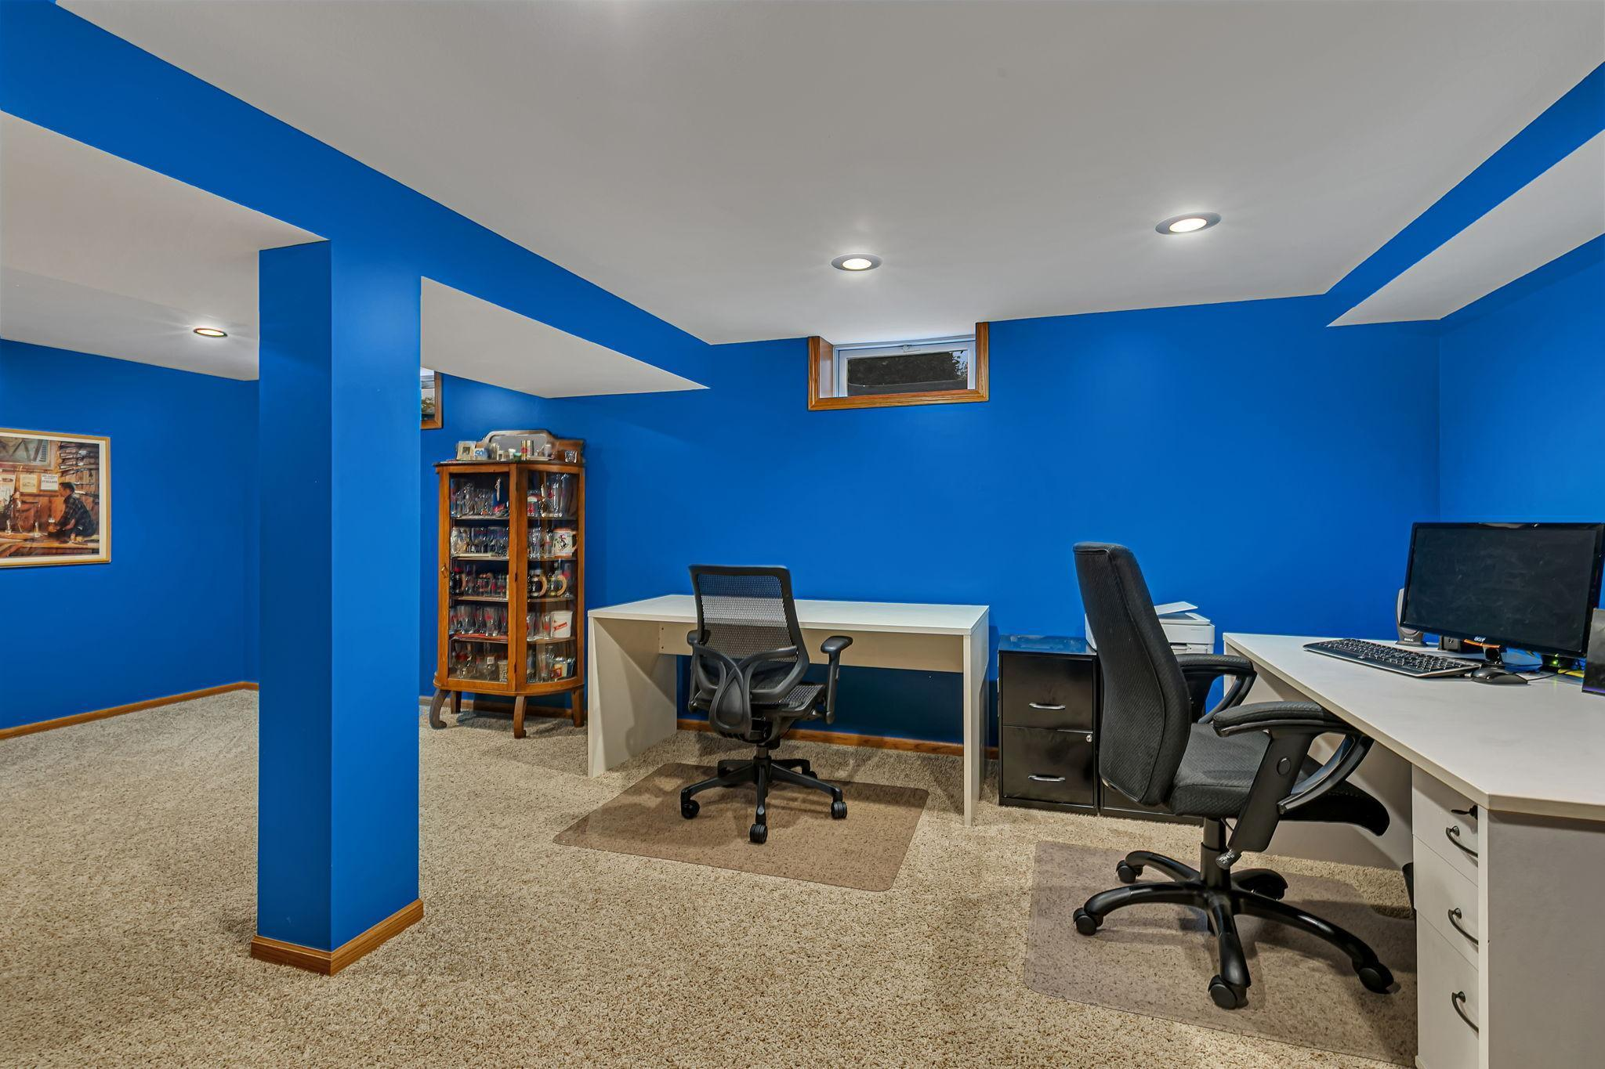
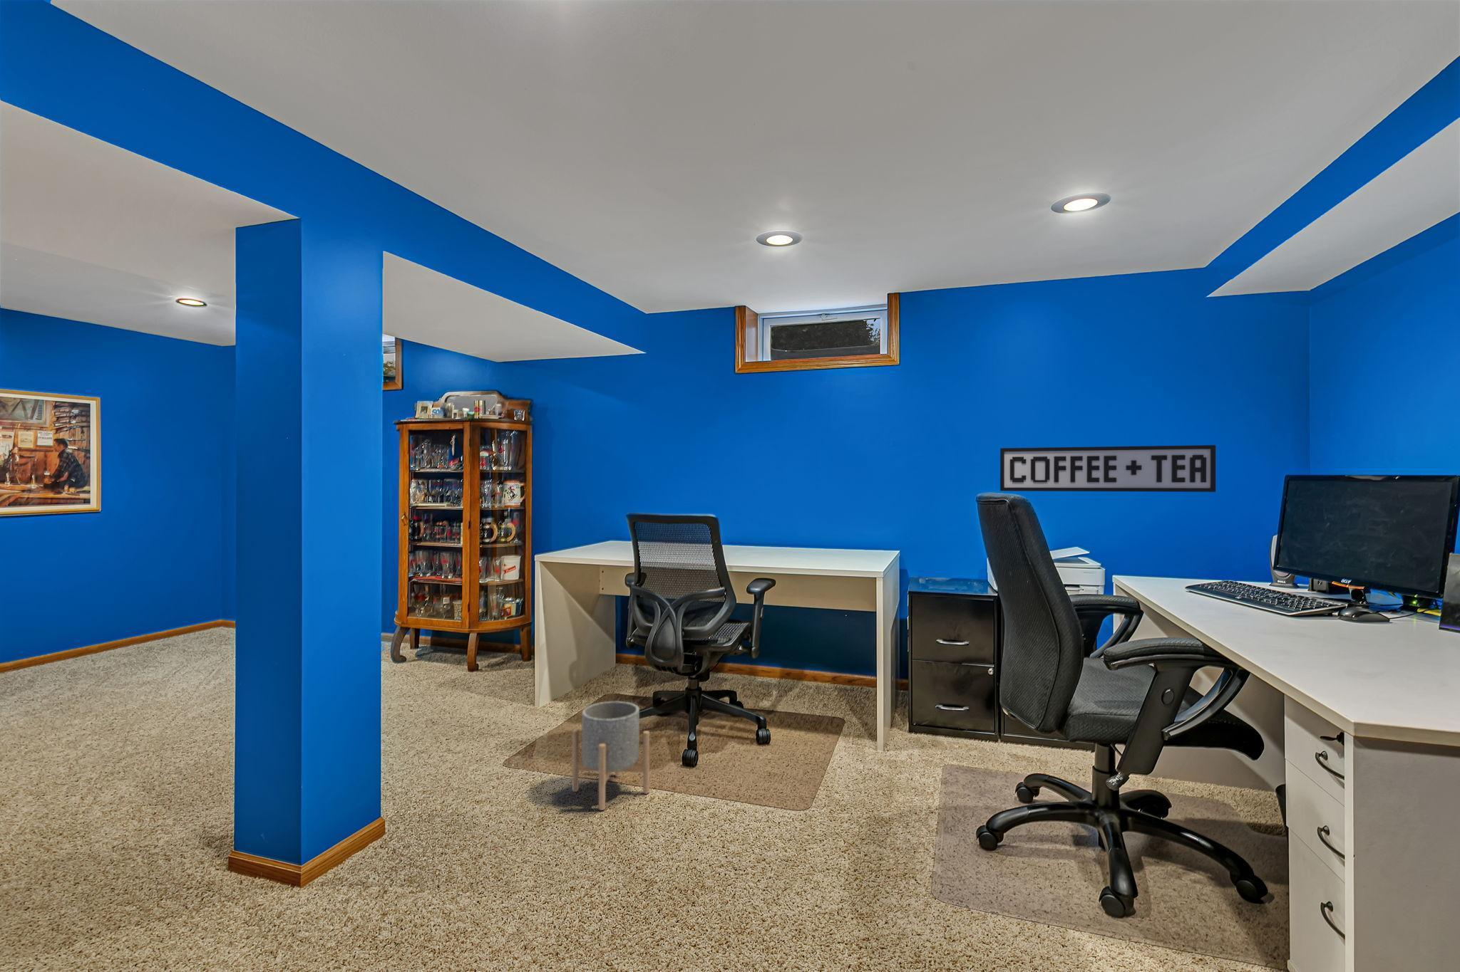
+ sign (1102, 469)
+ planter (610, 751)
